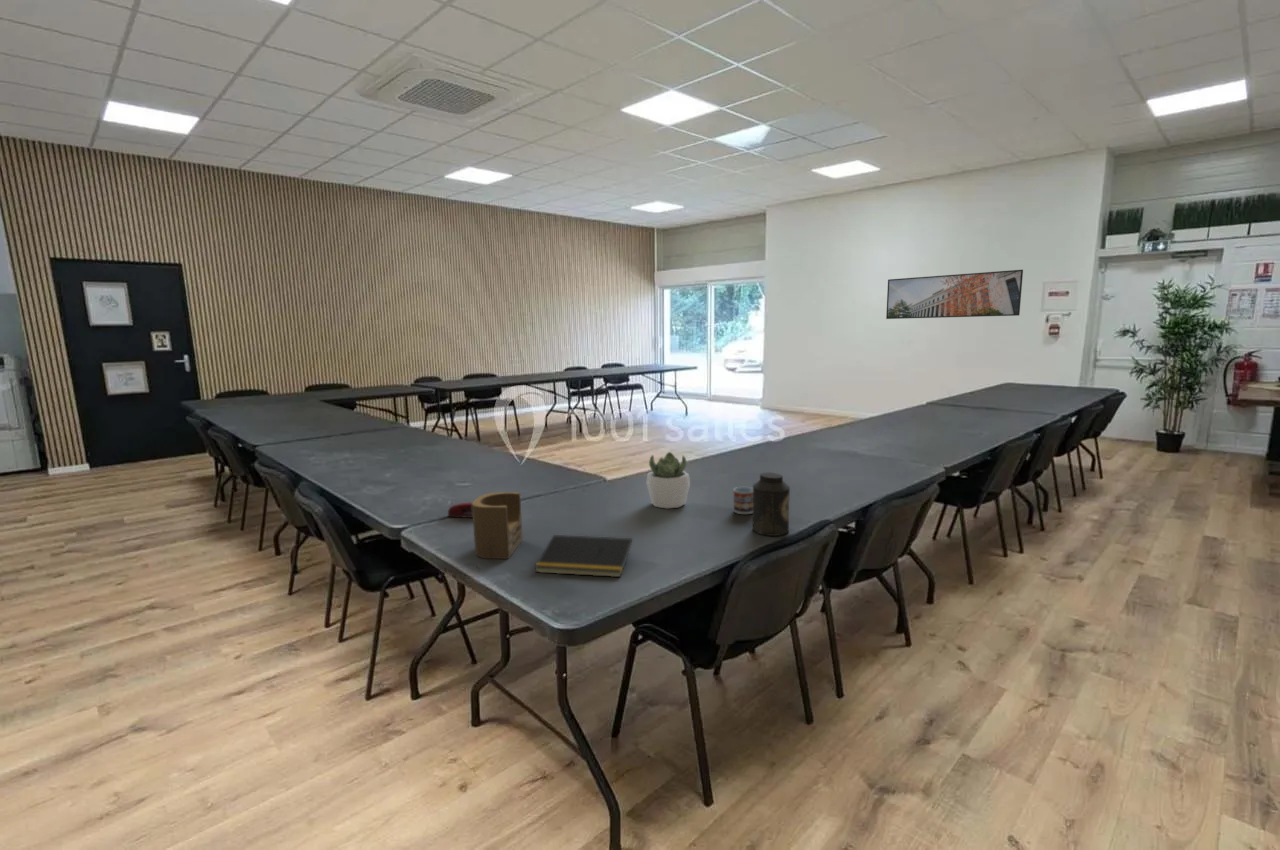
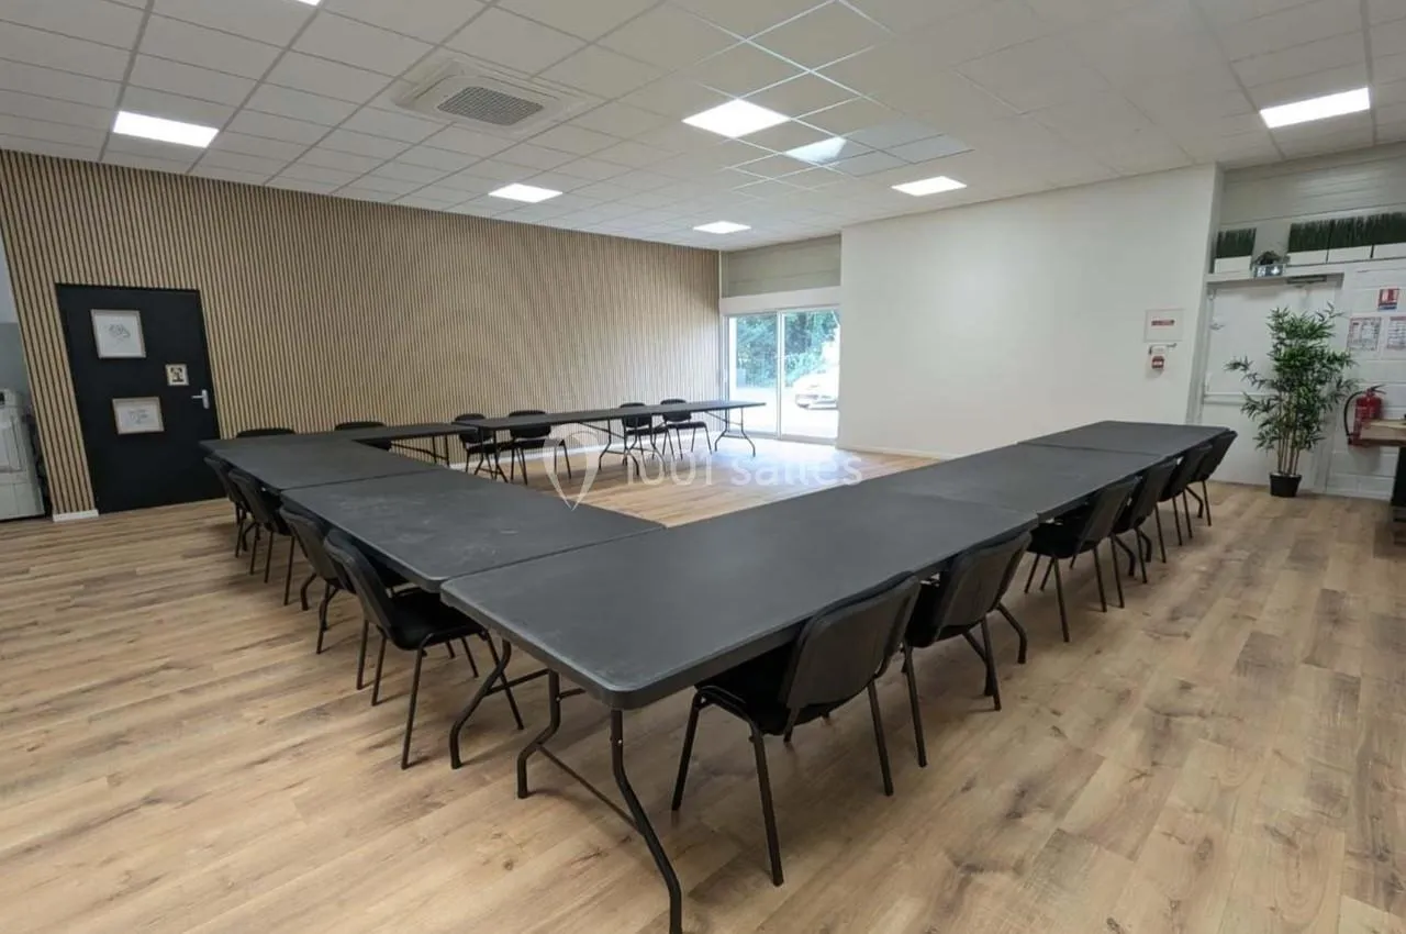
- canister (770, 502)
- stapler (469, 509)
- pen holder (495, 524)
- notepad (585, 554)
- cup (747, 500)
- succulent plant (668, 479)
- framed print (949, 296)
